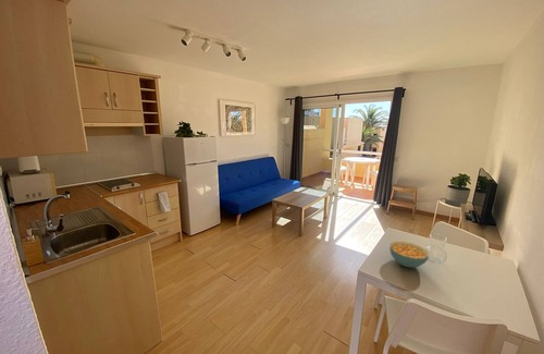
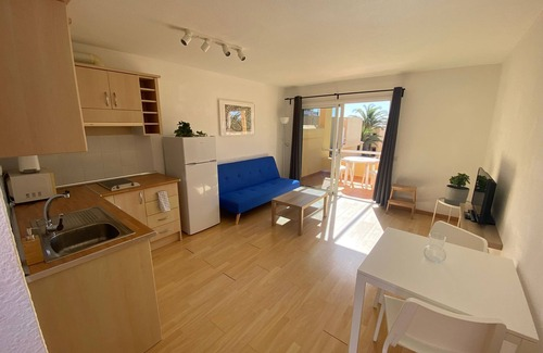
- cereal bowl (407, 256)
